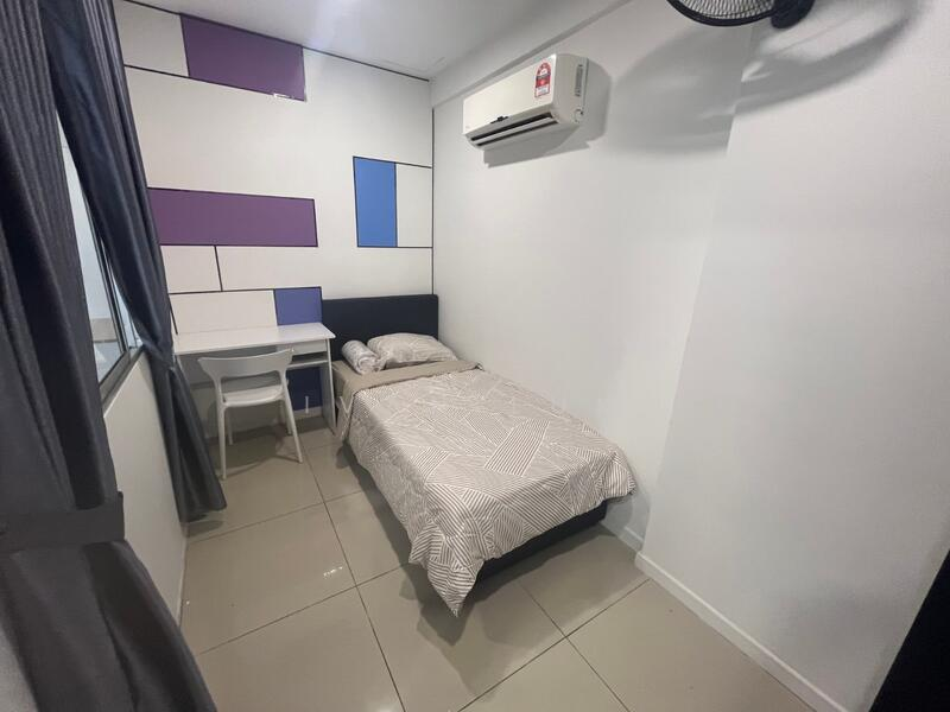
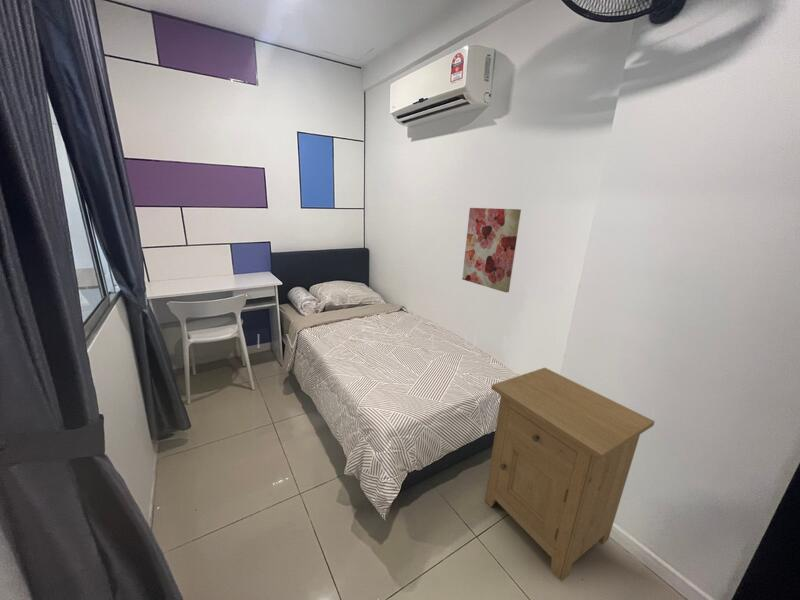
+ nightstand (553, 464)
+ wall art (488, 248)
